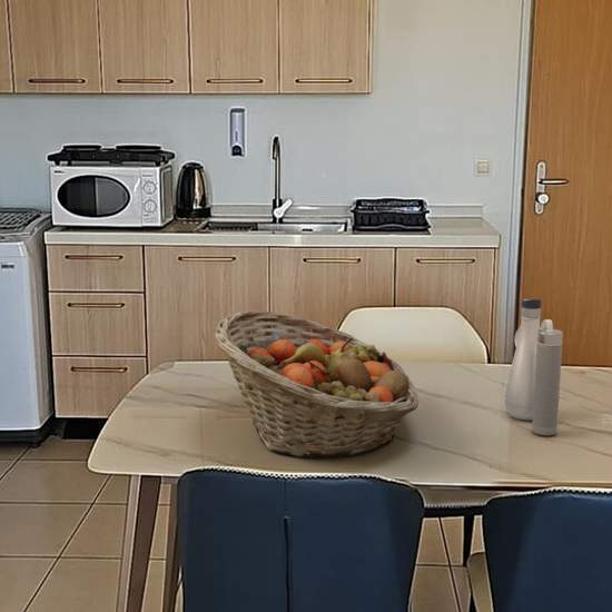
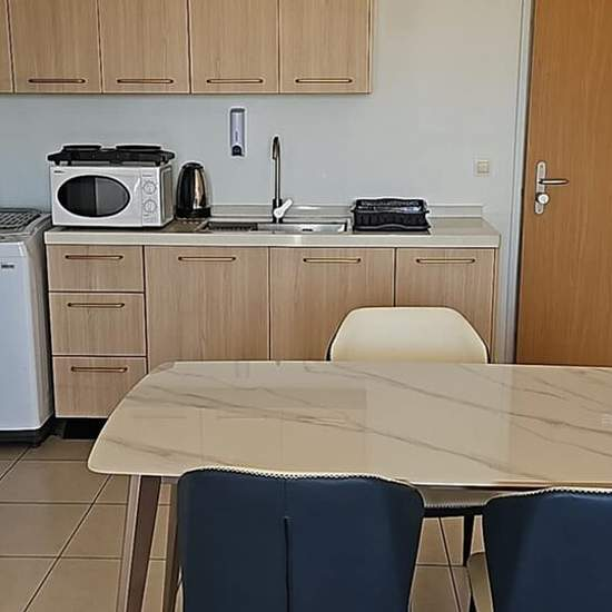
- fruit basket (316, 376)
- water bottle (533, 361)
